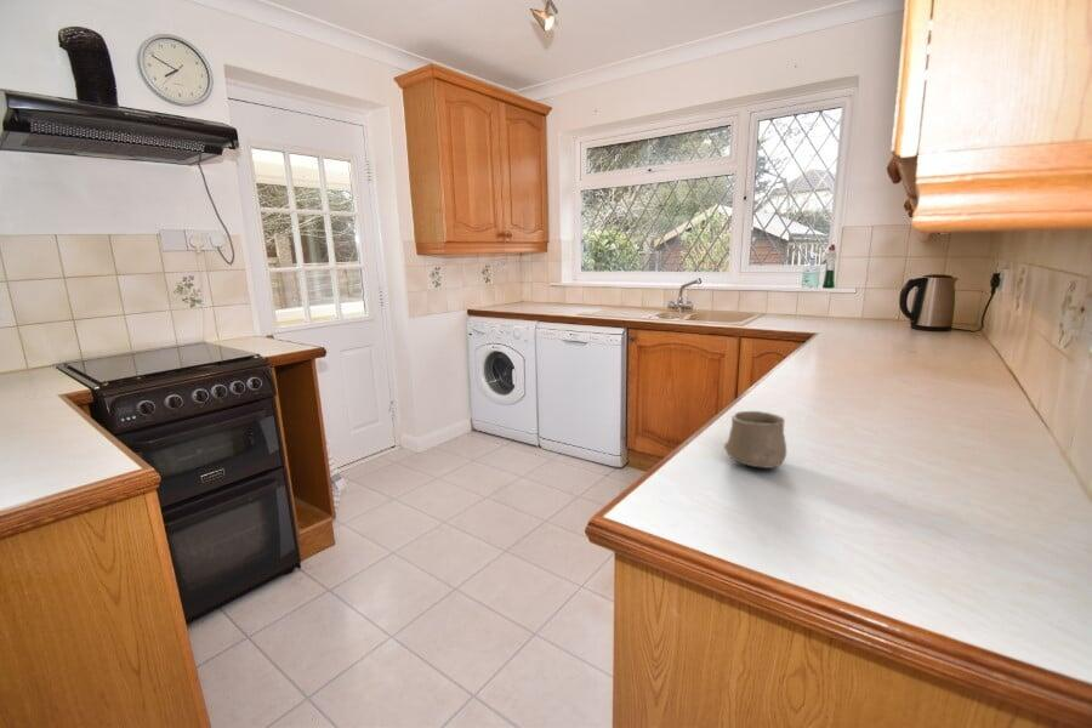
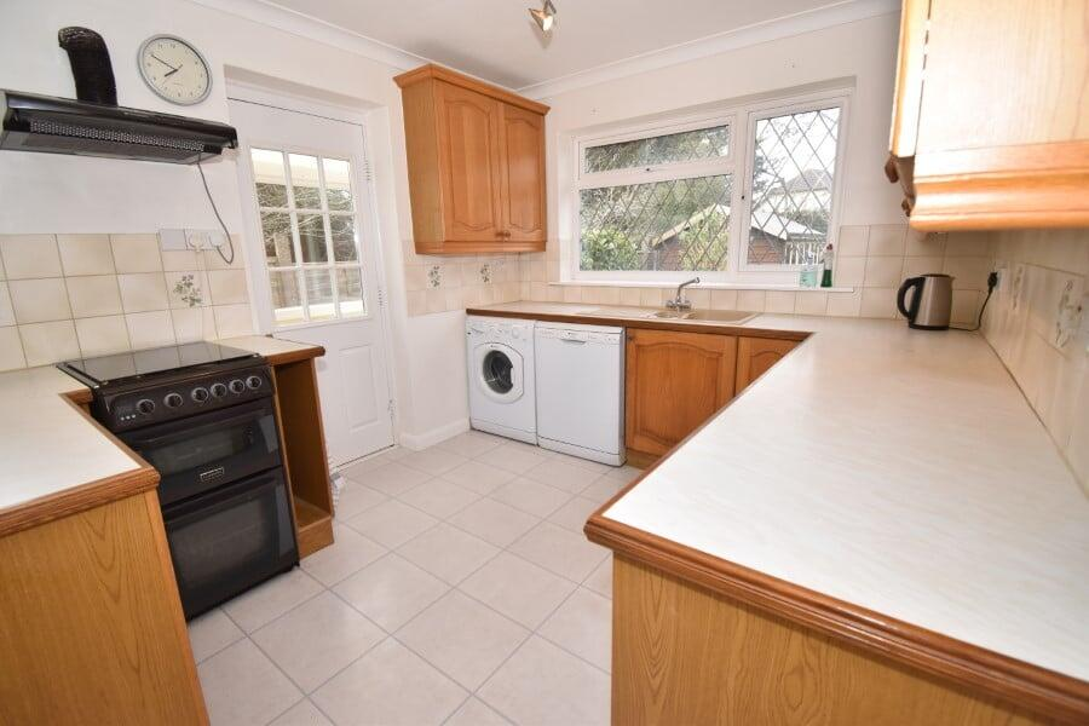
- cup (756, 439)
